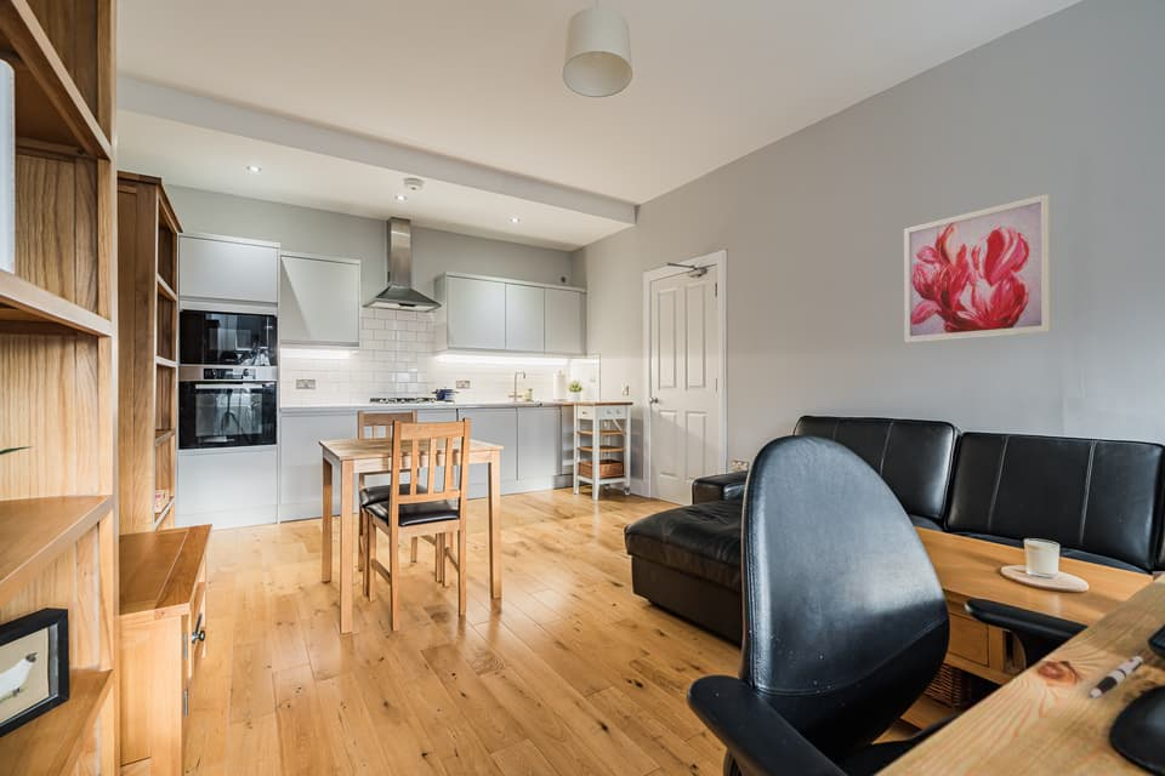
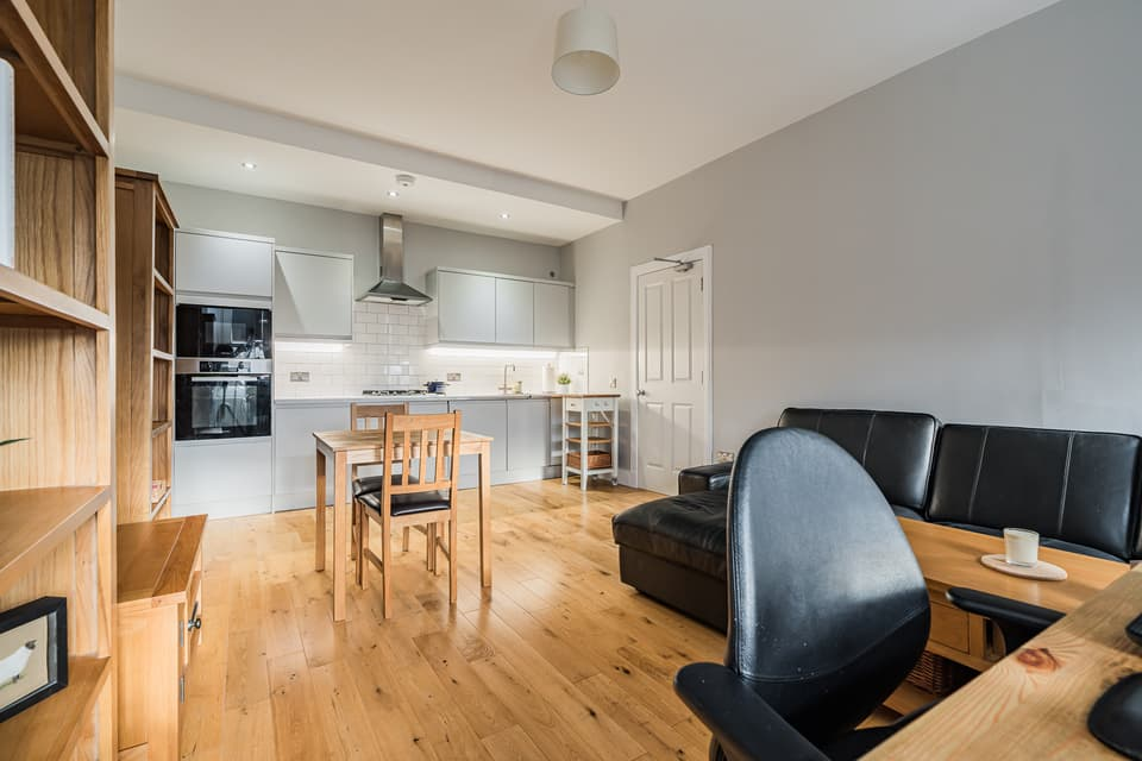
- wall art (970, 274)
- pen (1116, 677)
